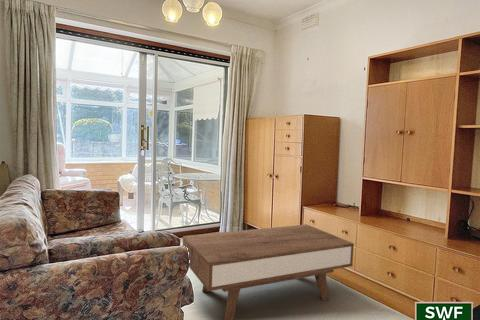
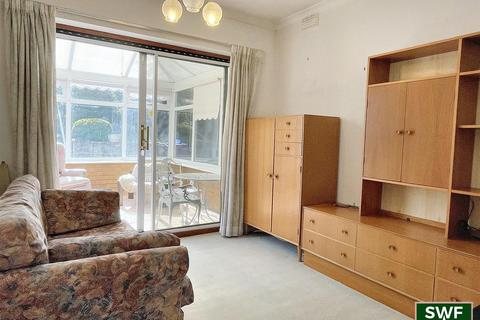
- coffee table (265, 266)
